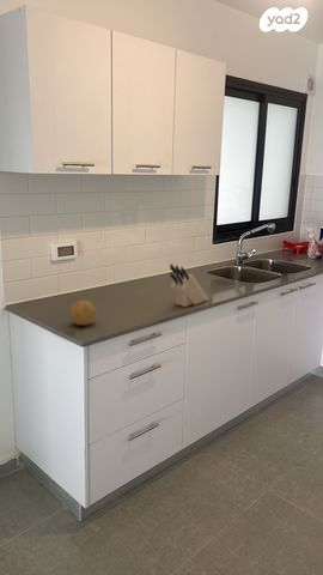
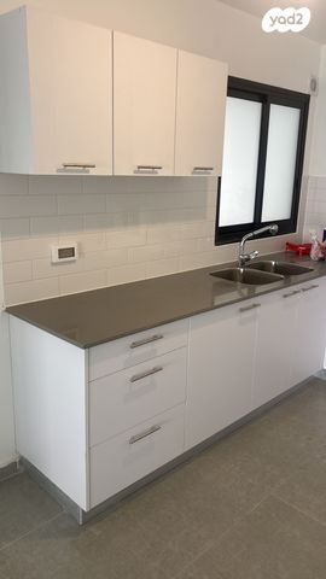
- fruit (83, 313)
- knife block (188, 283)
